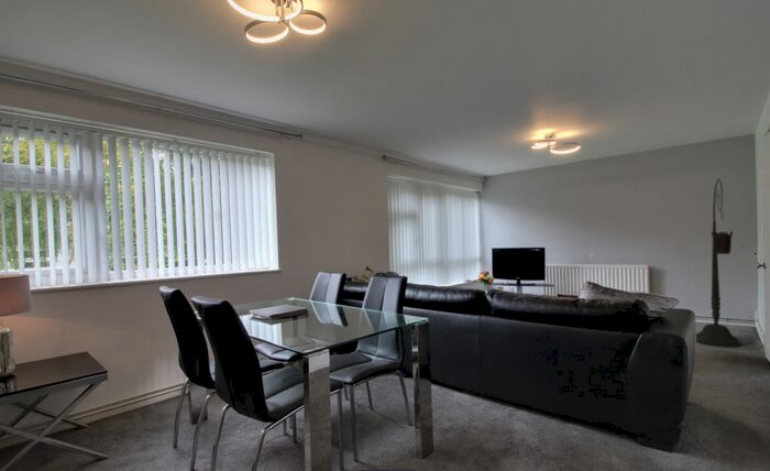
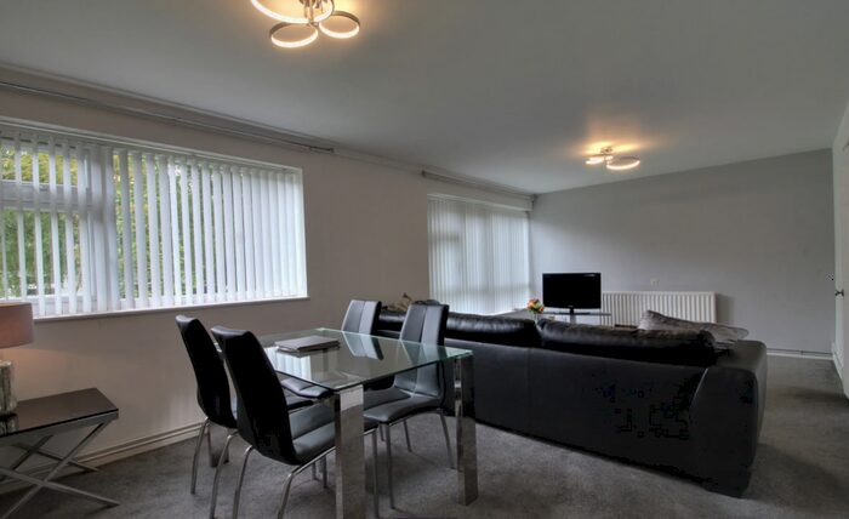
- floor lamp (717, 260)
